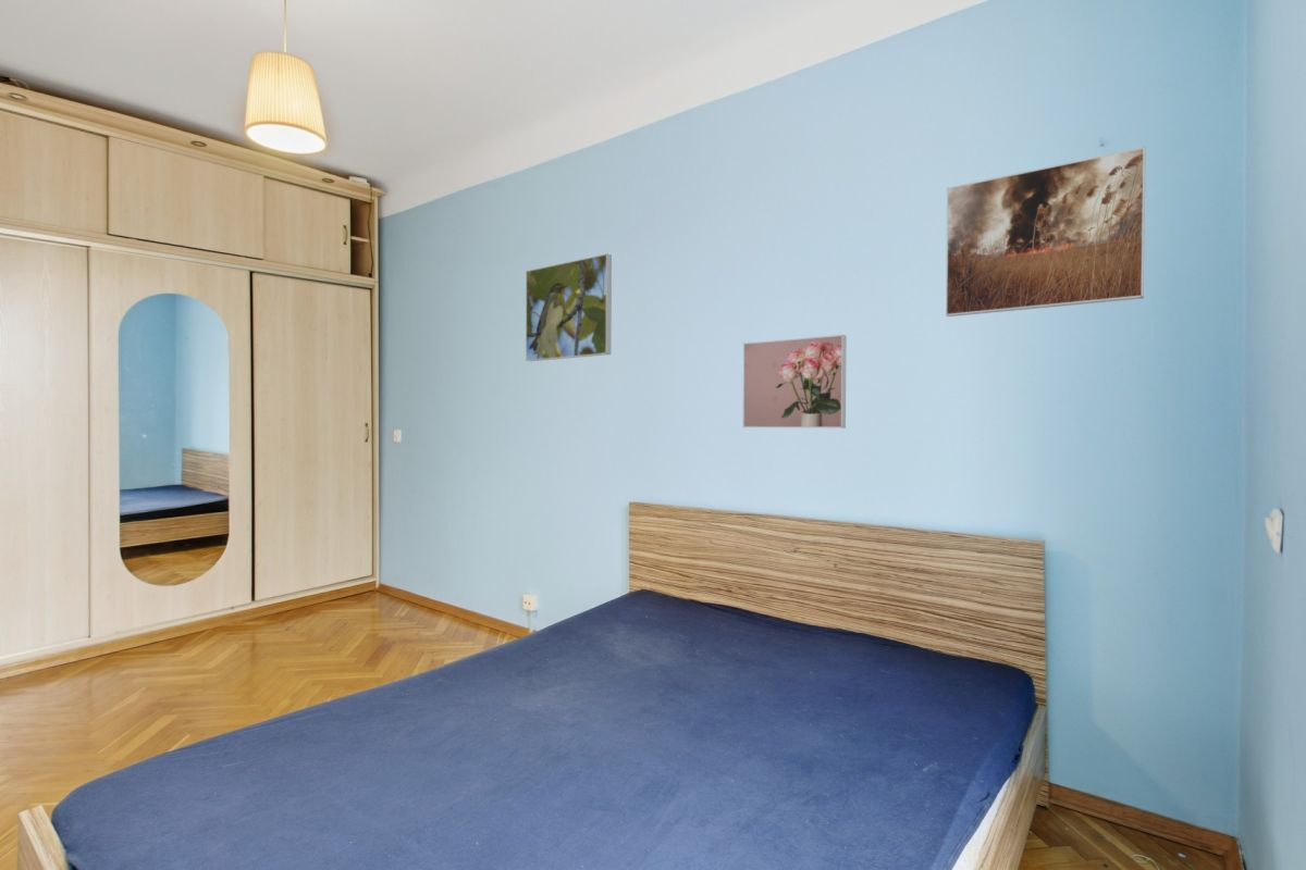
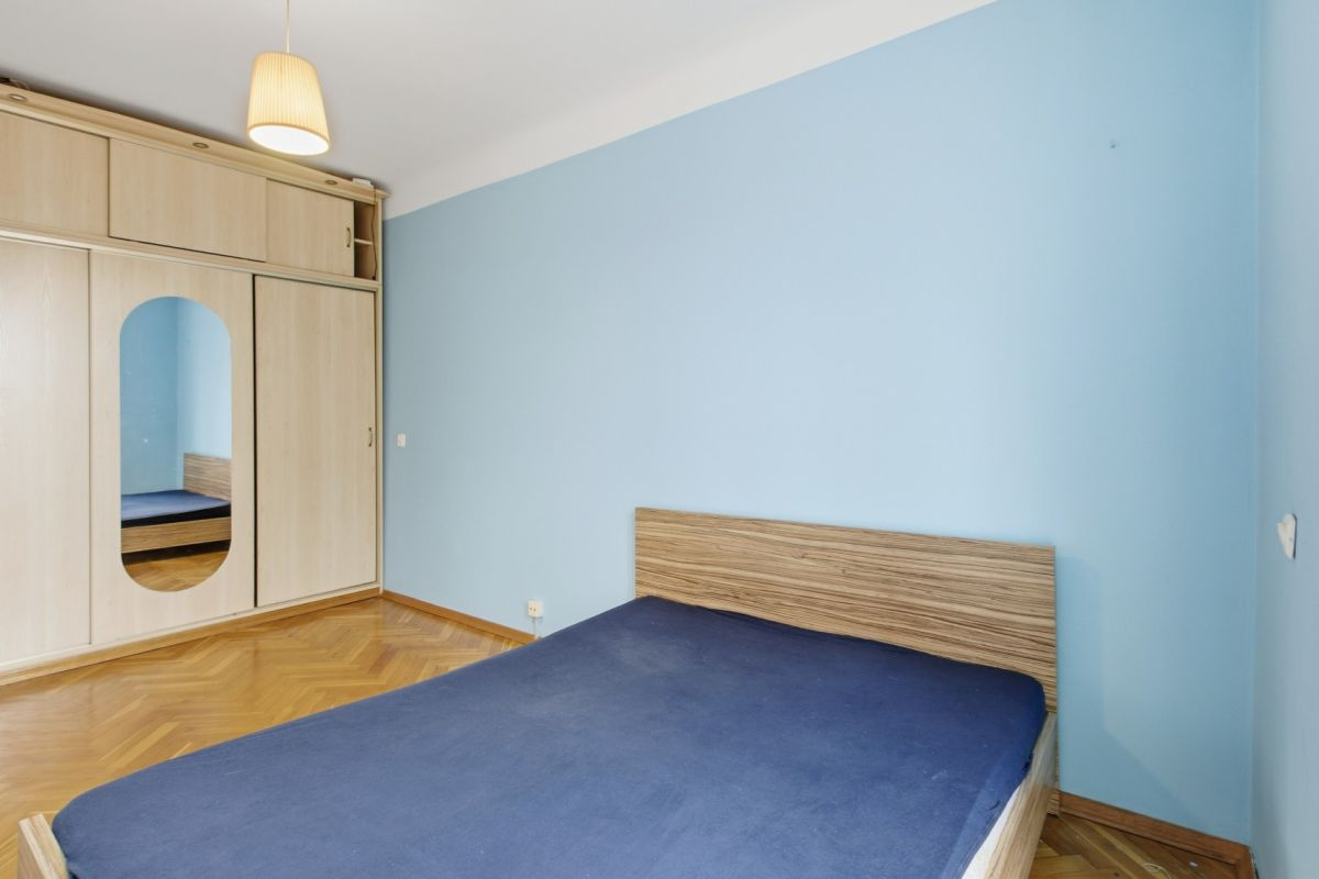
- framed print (566, 310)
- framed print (1037, 238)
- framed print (791, 383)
